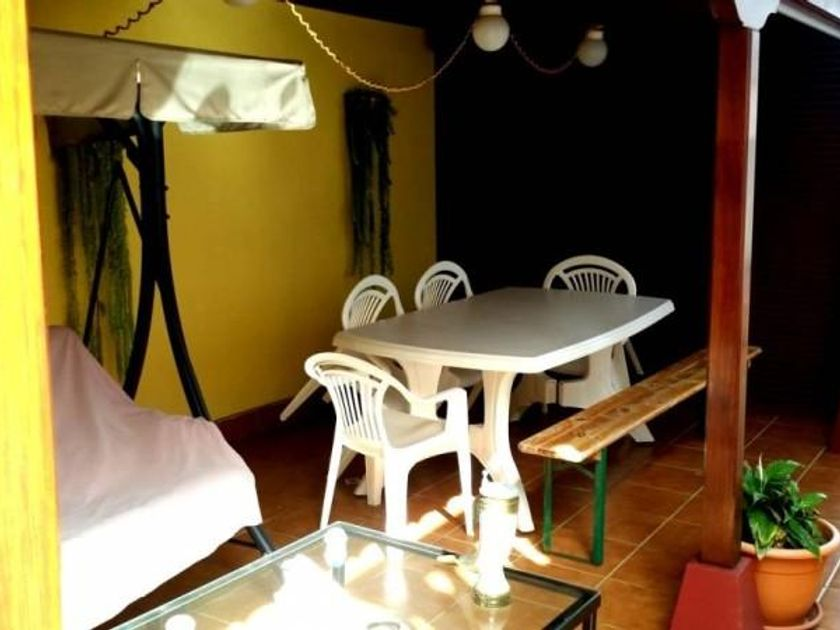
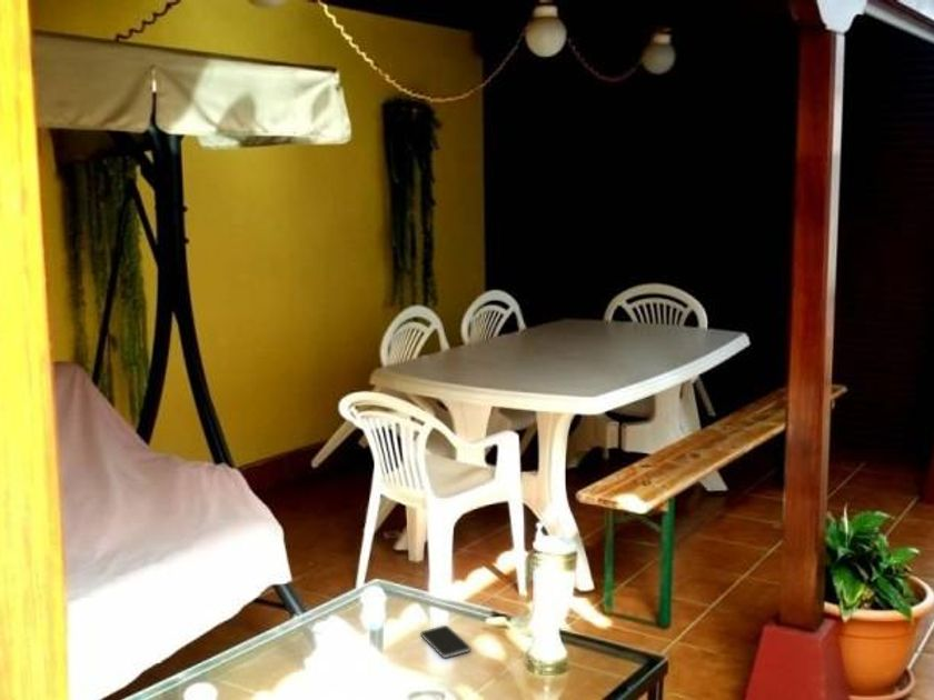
+ smartphone (445, 641)
